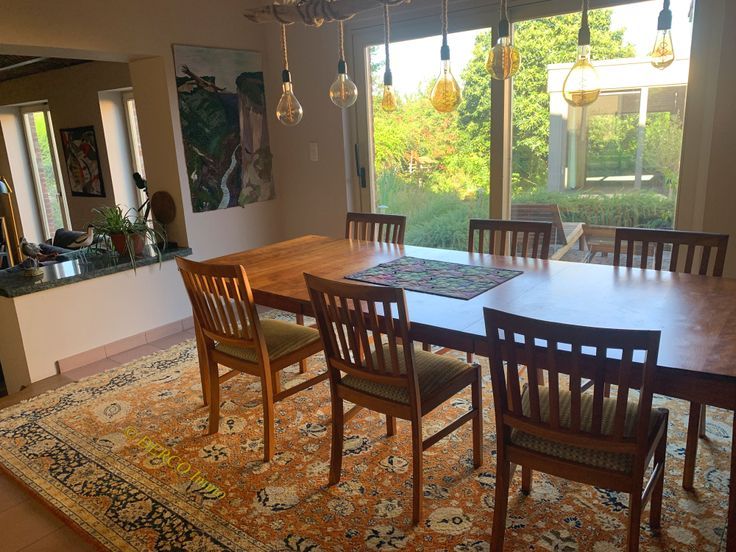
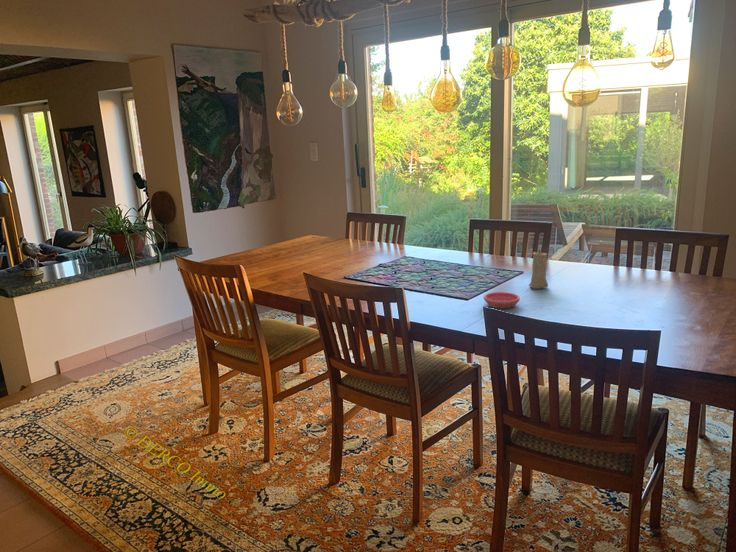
+ candle (538, 268)
+ saucer (501, 300)
